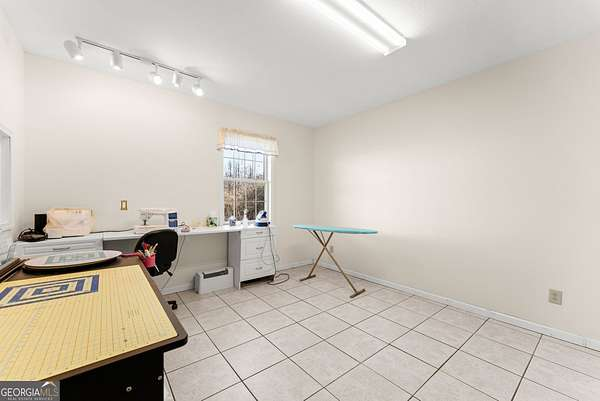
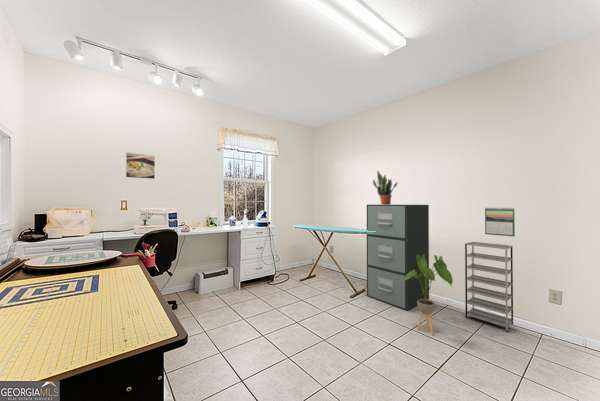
+ shelving unit (488, 282)
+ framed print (140, 166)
+ house plant (429, 292)
+ calendar (499, 221)
+ potted plant (386, 186)
+ filing cabinet (396, 251)
